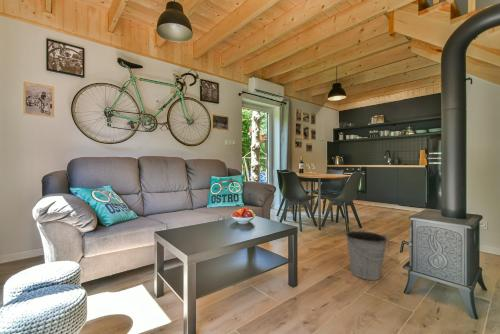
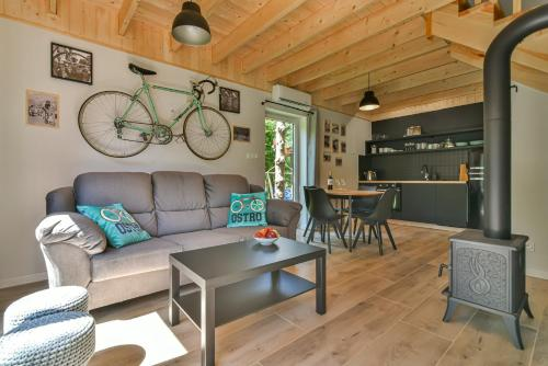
- bucket (366, 254)
